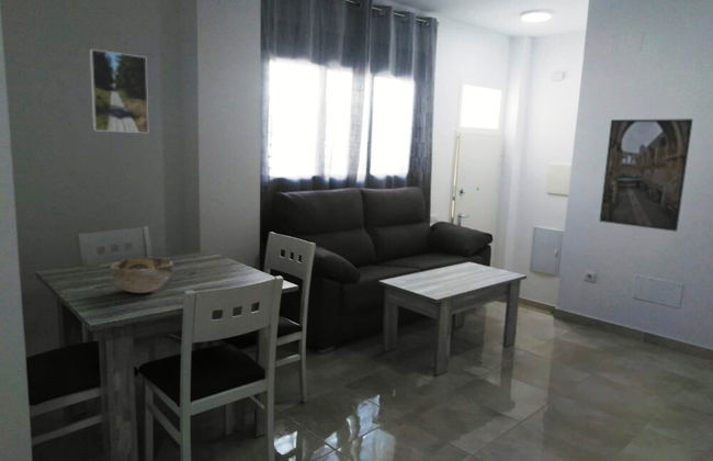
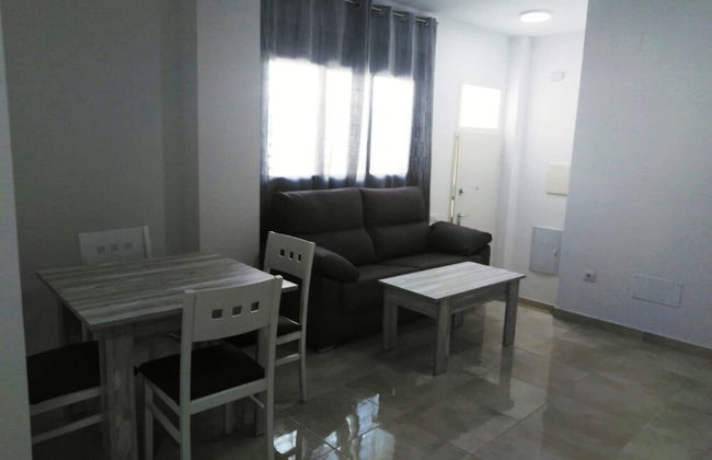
- decorative bowl (143, 277)
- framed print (643, 173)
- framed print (120, 92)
